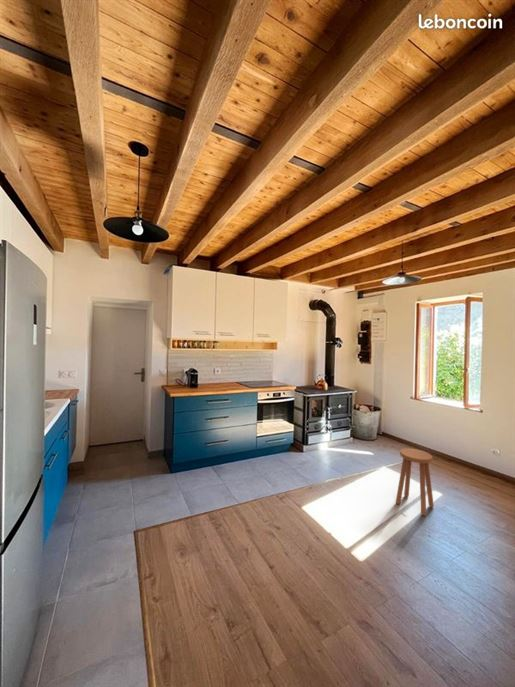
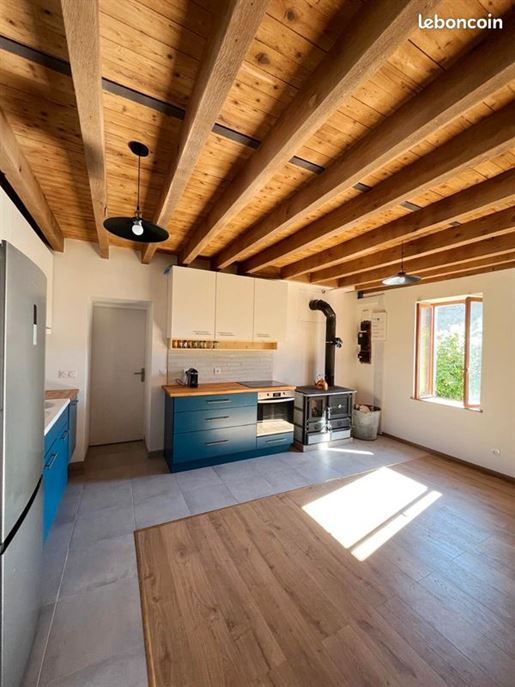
- stool (420, 479)
